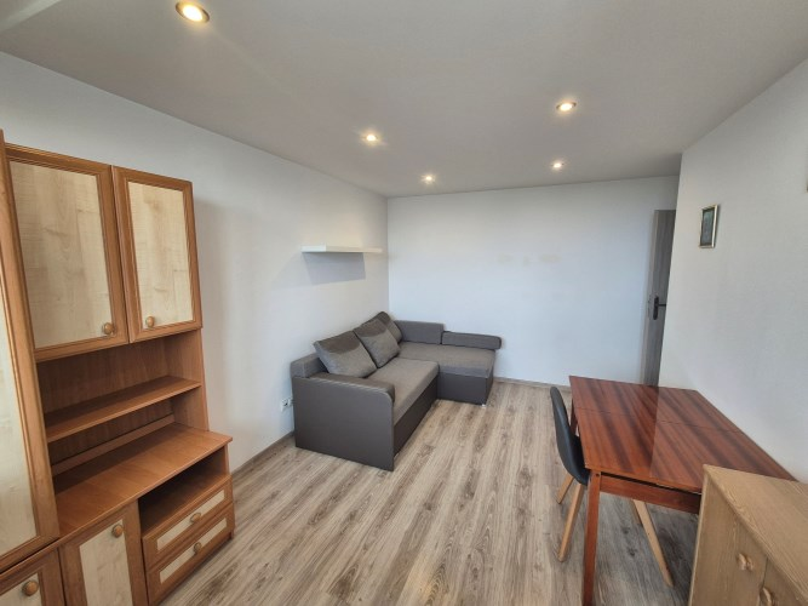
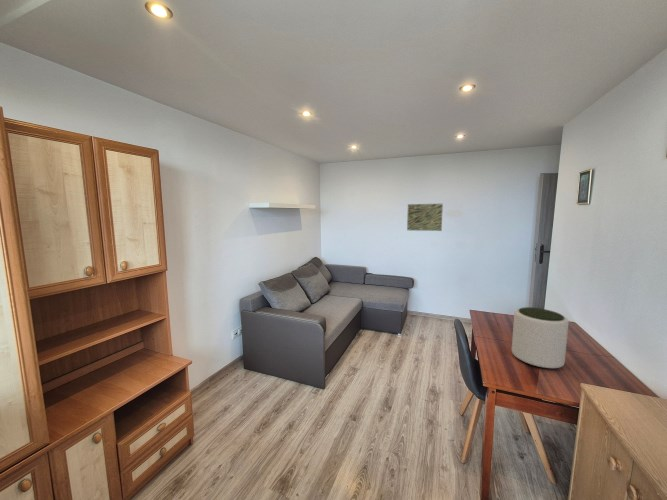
+ plant pot (538, 336)
+ wall art (424, 217)
